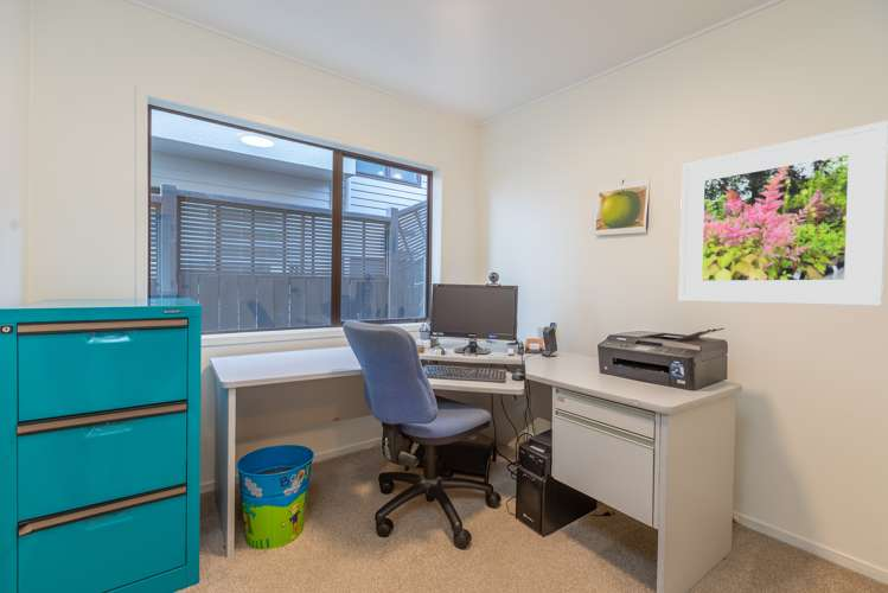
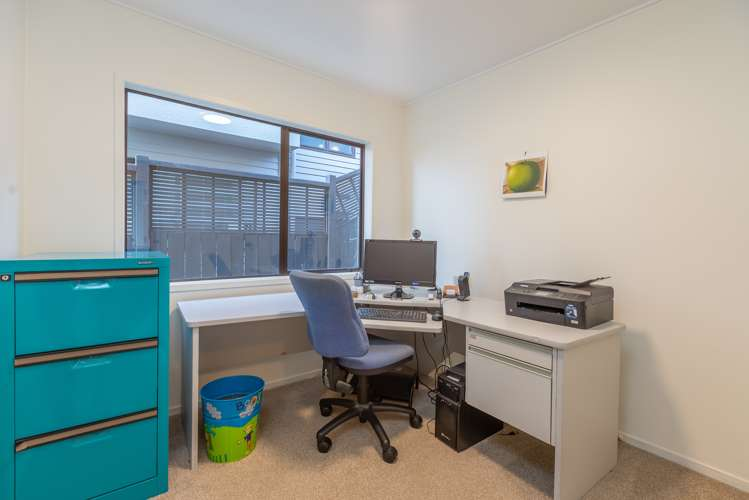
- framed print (767, 224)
